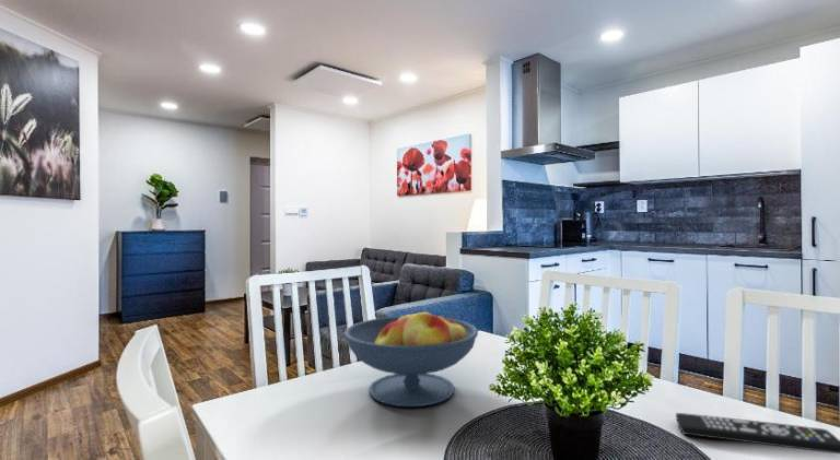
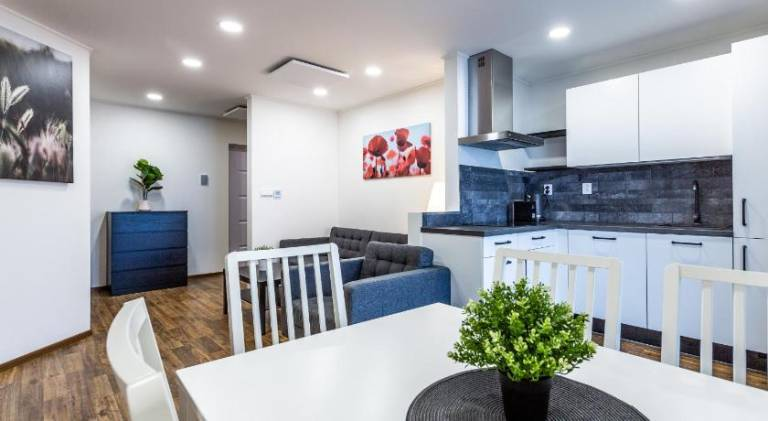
- fruit bowl (411, 349)
- remote control (754, 432)
